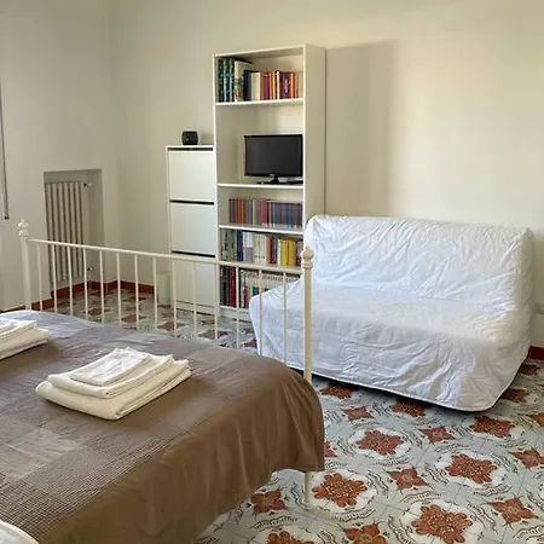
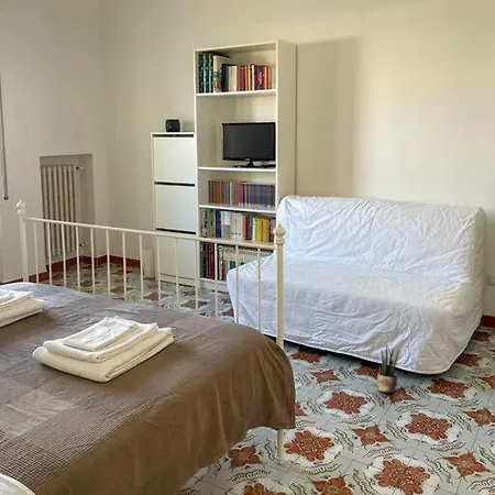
+ potted plant (388, 367)
